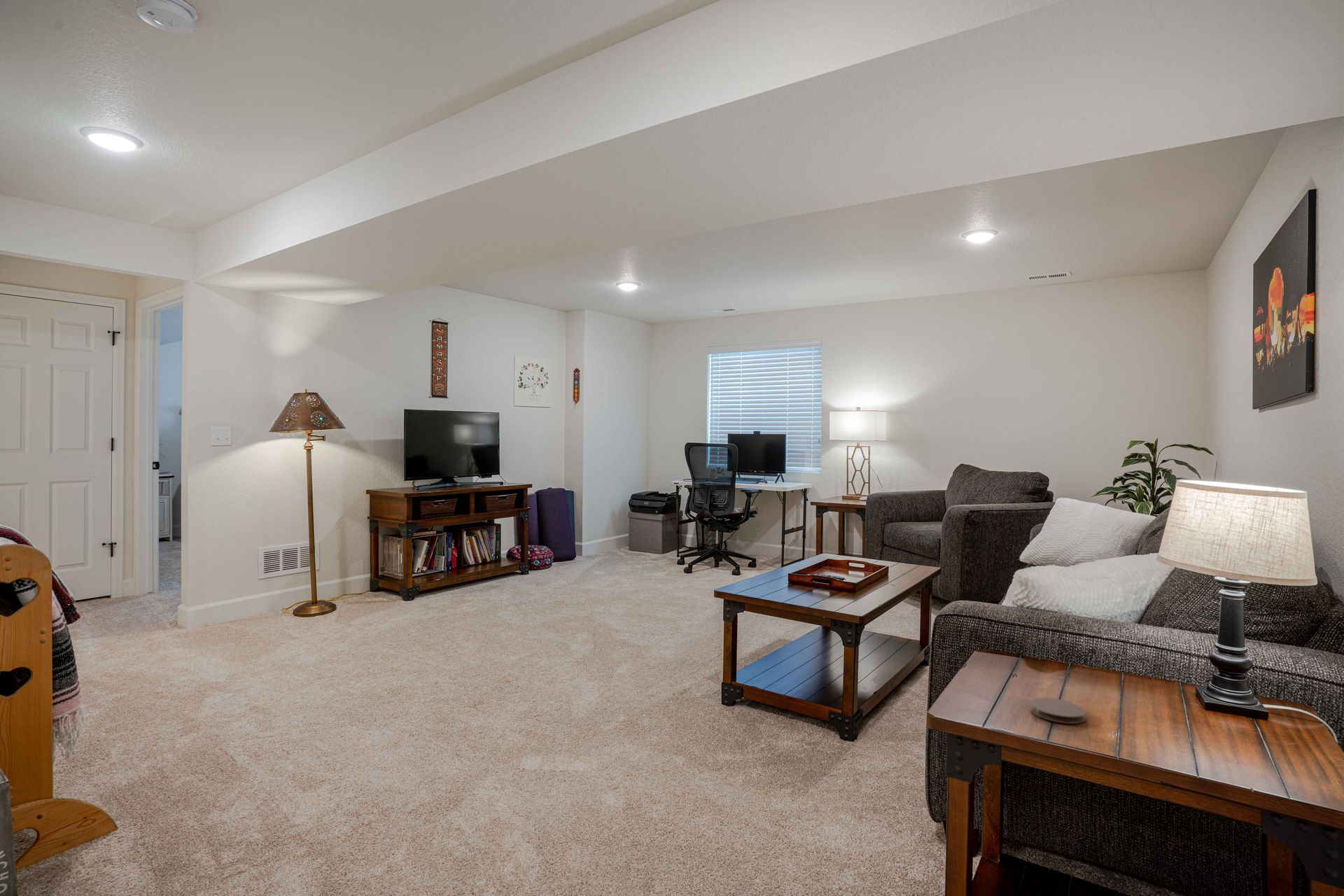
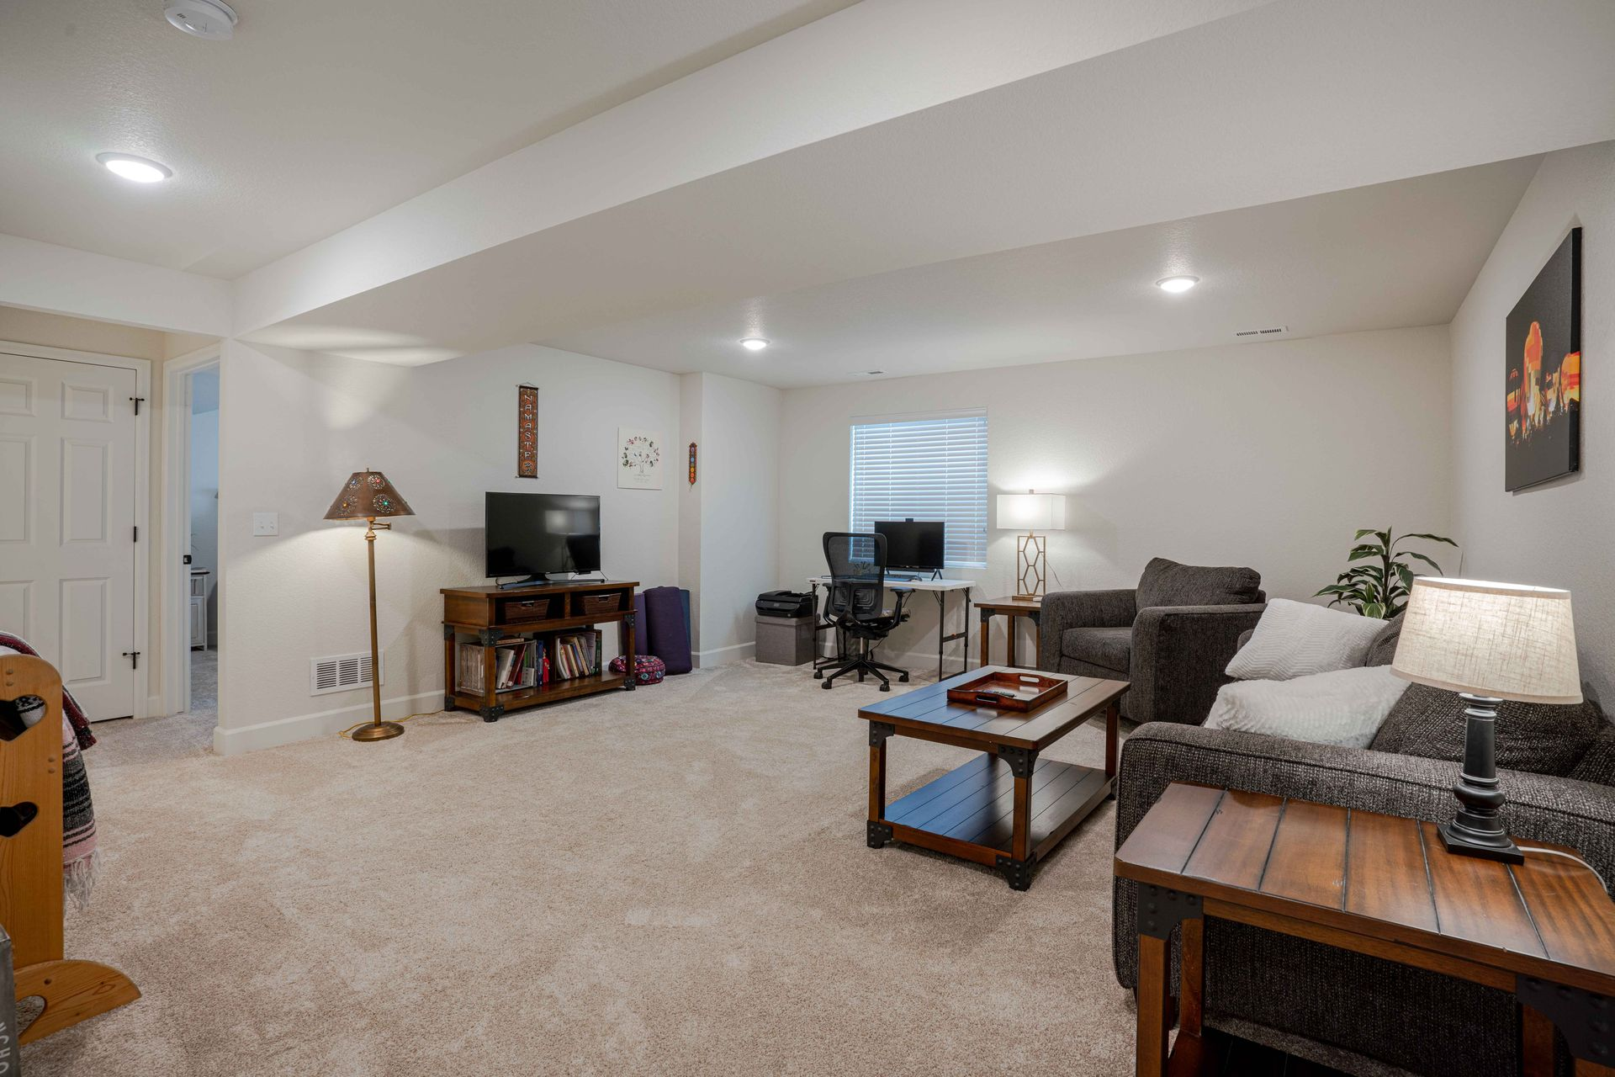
- coaster (1057, 710)
